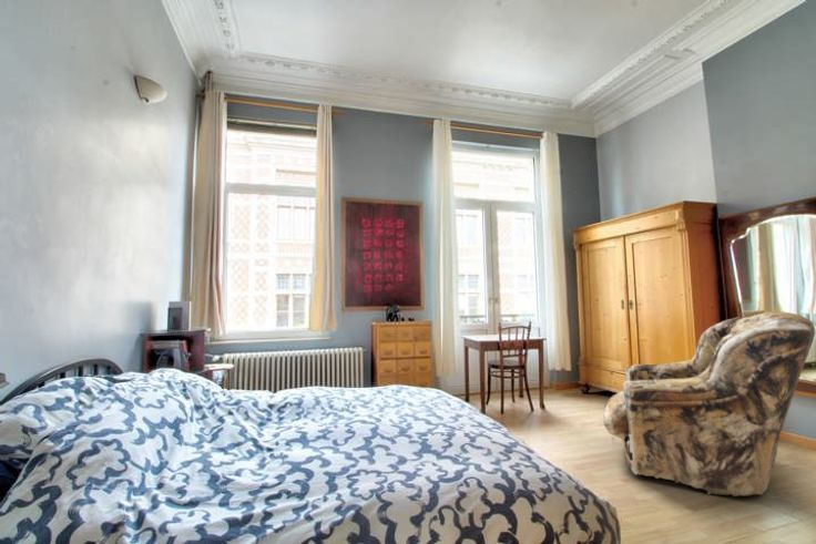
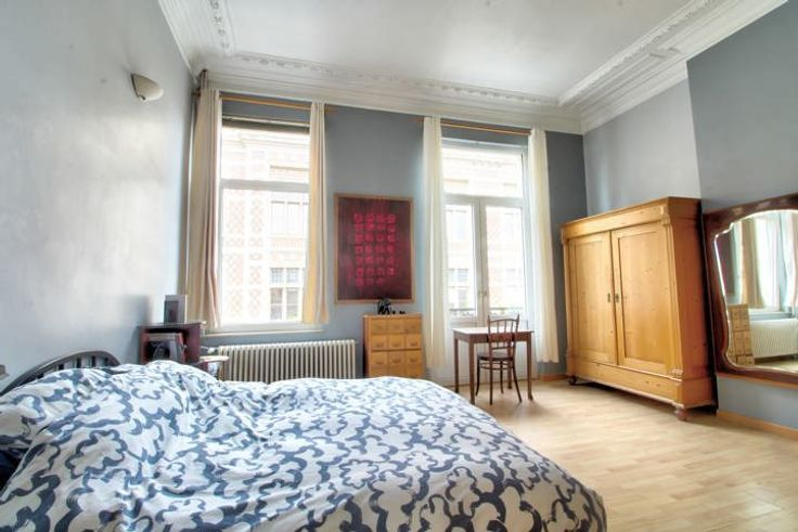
- armchair (696, 388)
